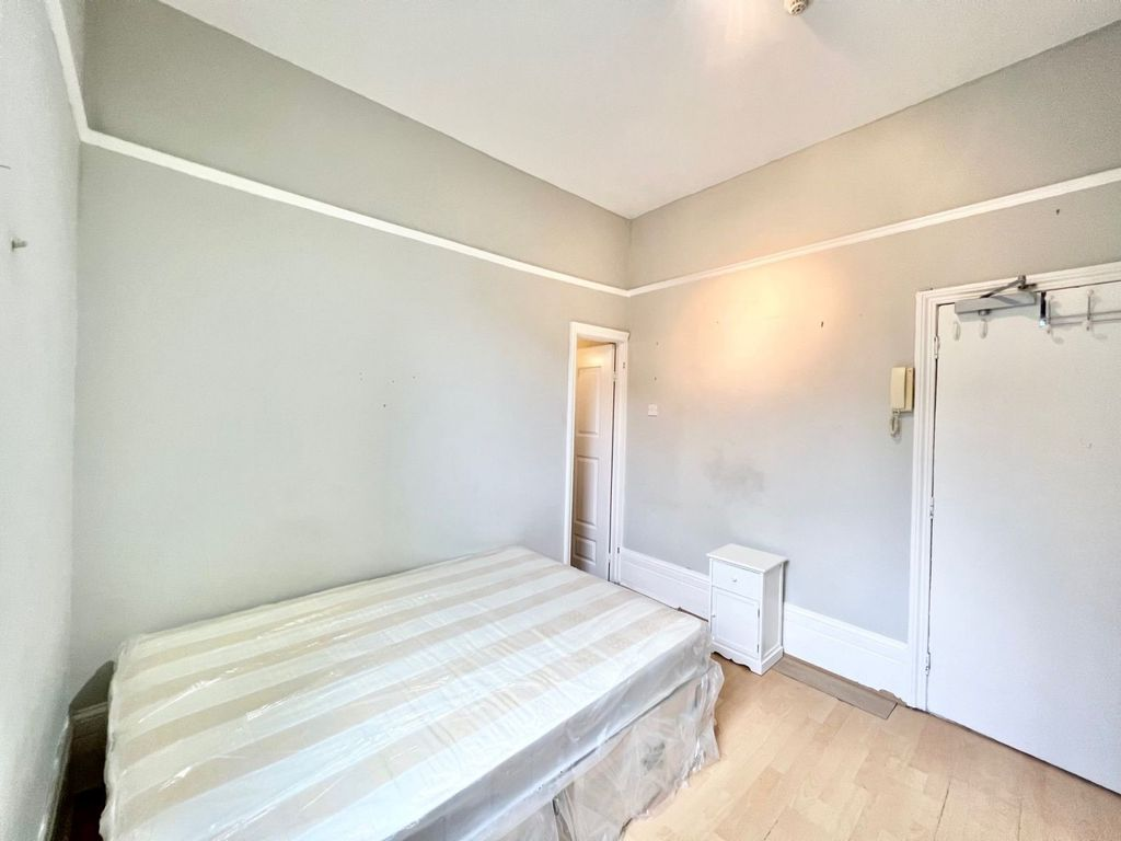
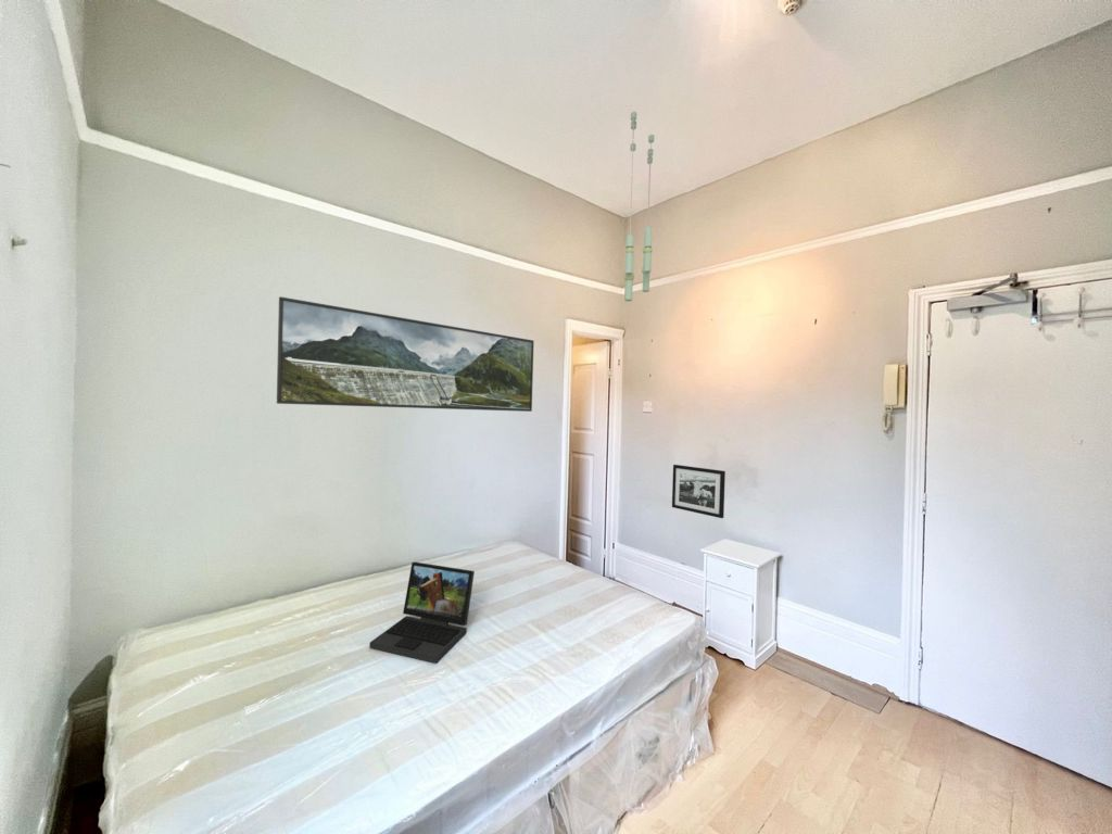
+ picture frame (697, 490)
+ laptop (425, 606)
+ pendant light (645, 227)
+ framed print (430, 365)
